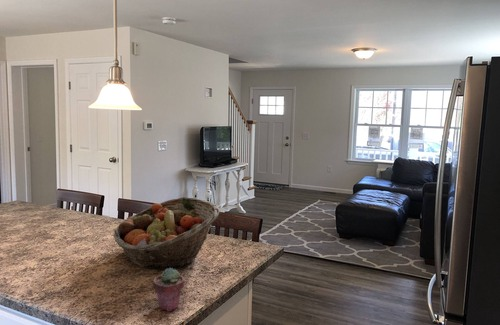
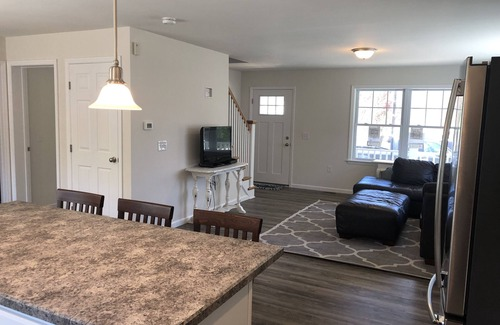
- fruit basket (166, 229)
- potted succulent (168, 287)
